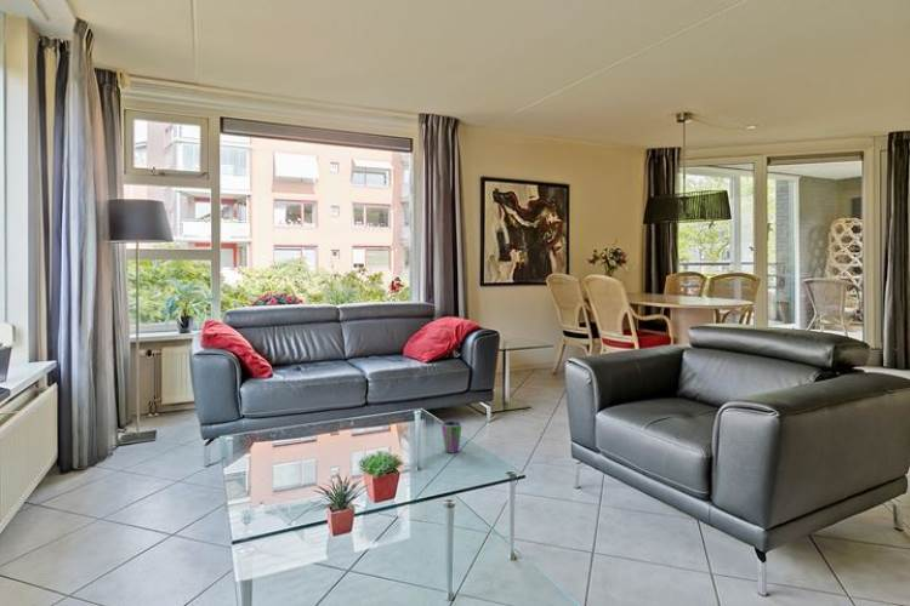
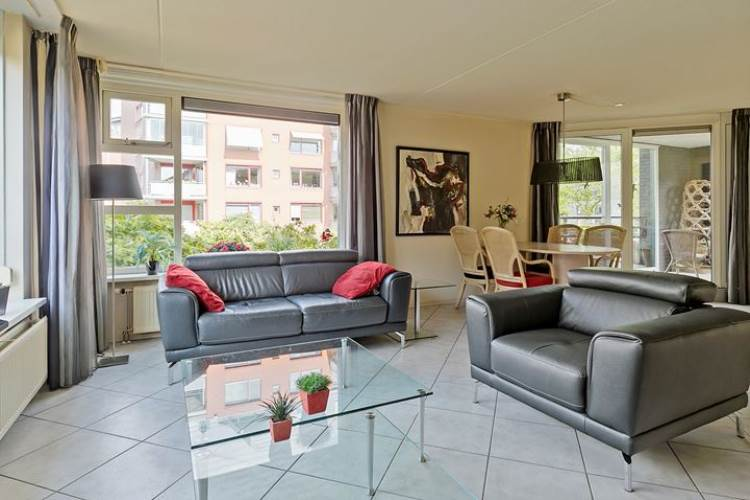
- cup (451, 436)
